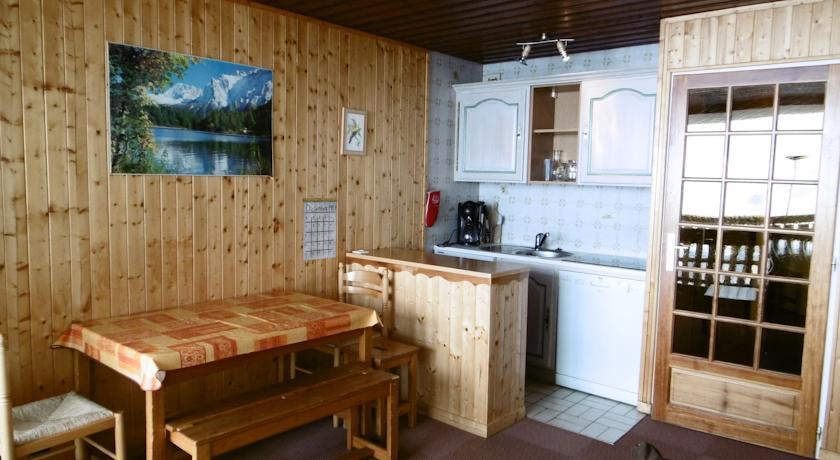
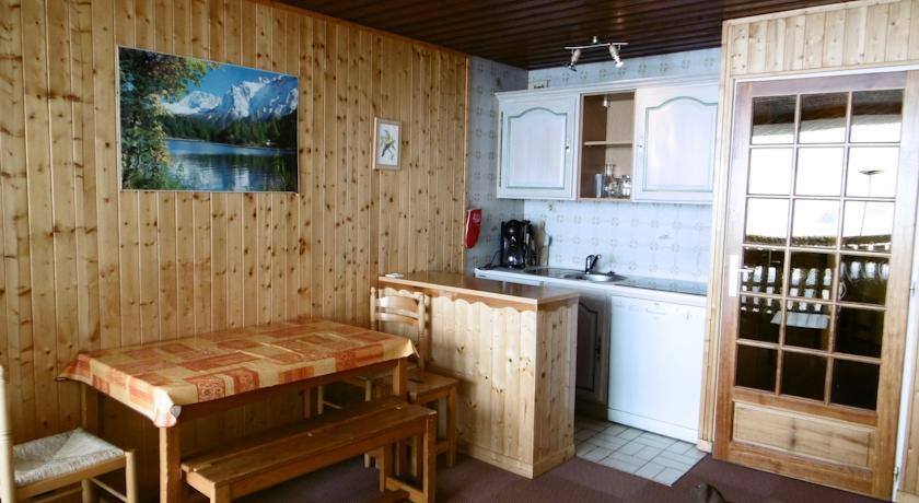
- calendar (320, 221)
